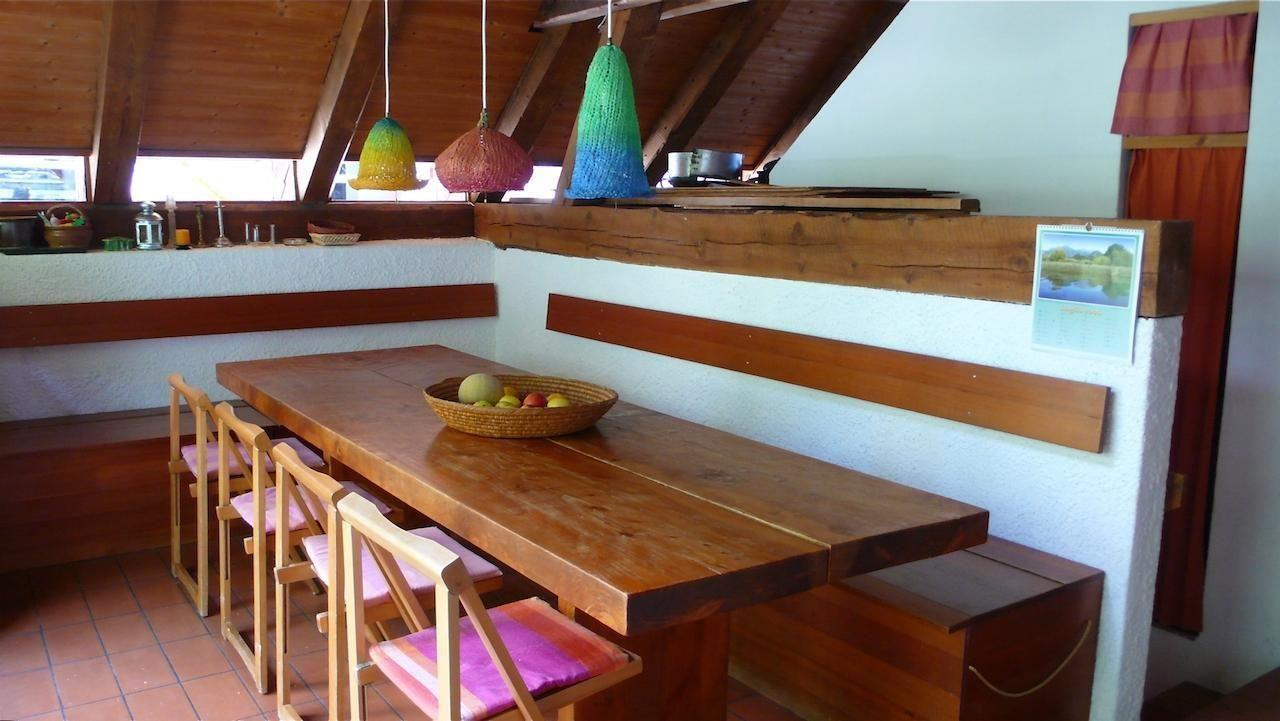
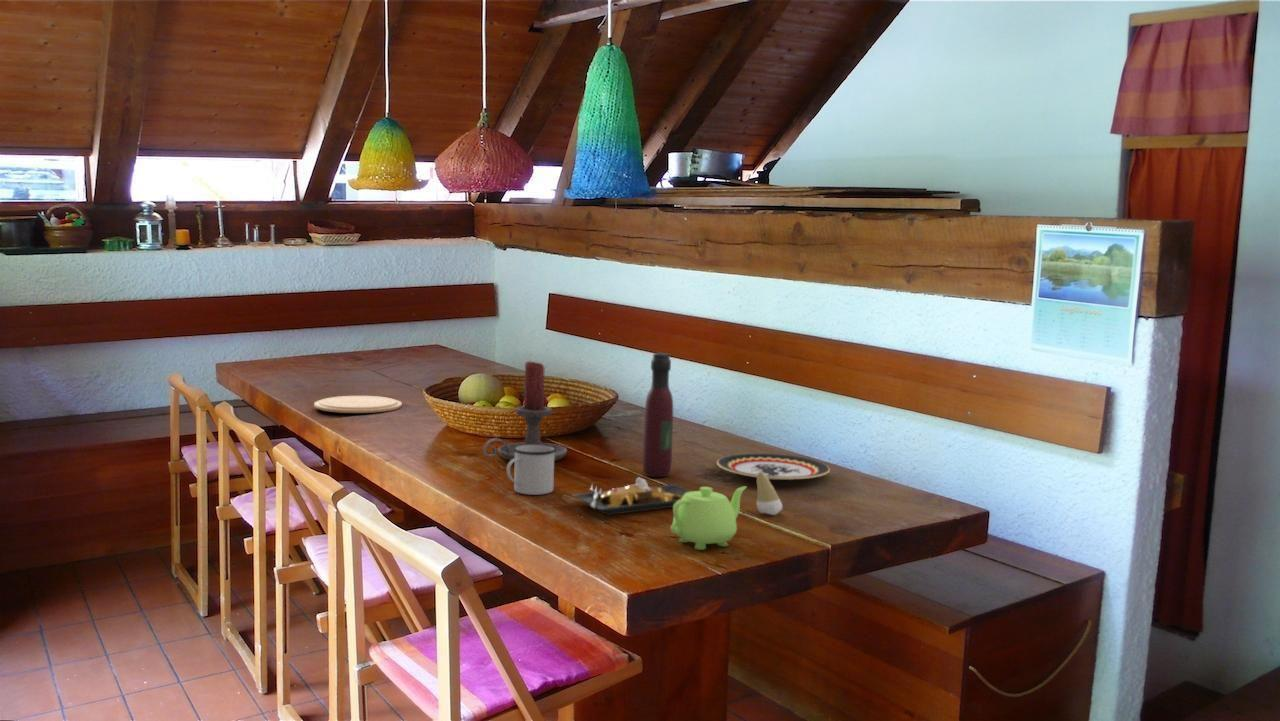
+ mug (529, 470)
+ teapot (709, 514)
+ plate (358, 403)
+ plate (634, 489)
+ candle holder (524, 410)
+ tooth (770, 492)
+ wine bottle (658, 414)
+ plate (772, 469)
